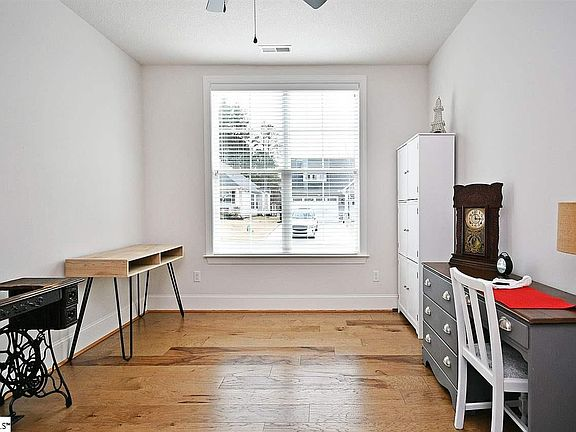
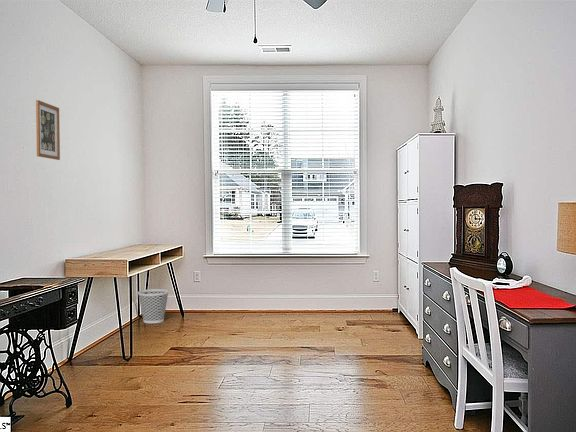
+ wall art (48, 131)
+ wastebasket (153, 306)
